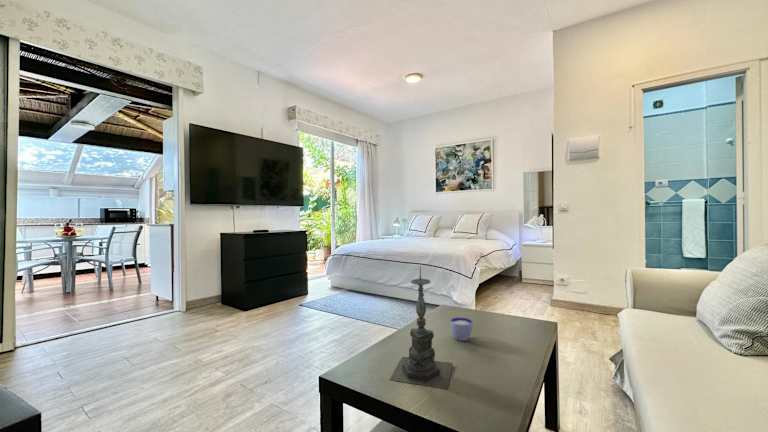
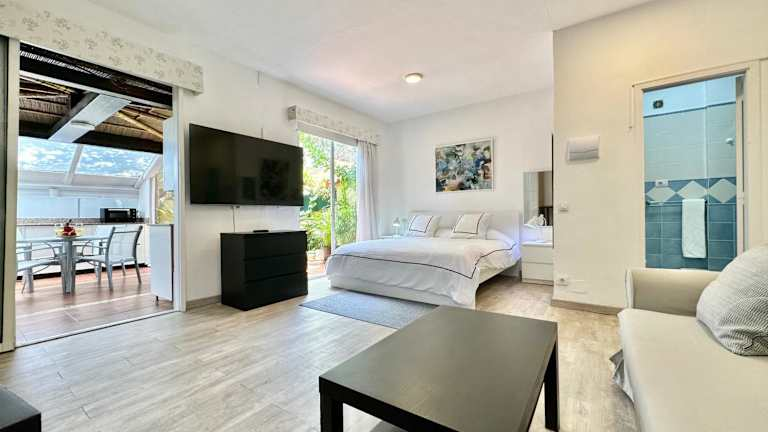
- cup (462, 328)
- candle holder (421, 318)
